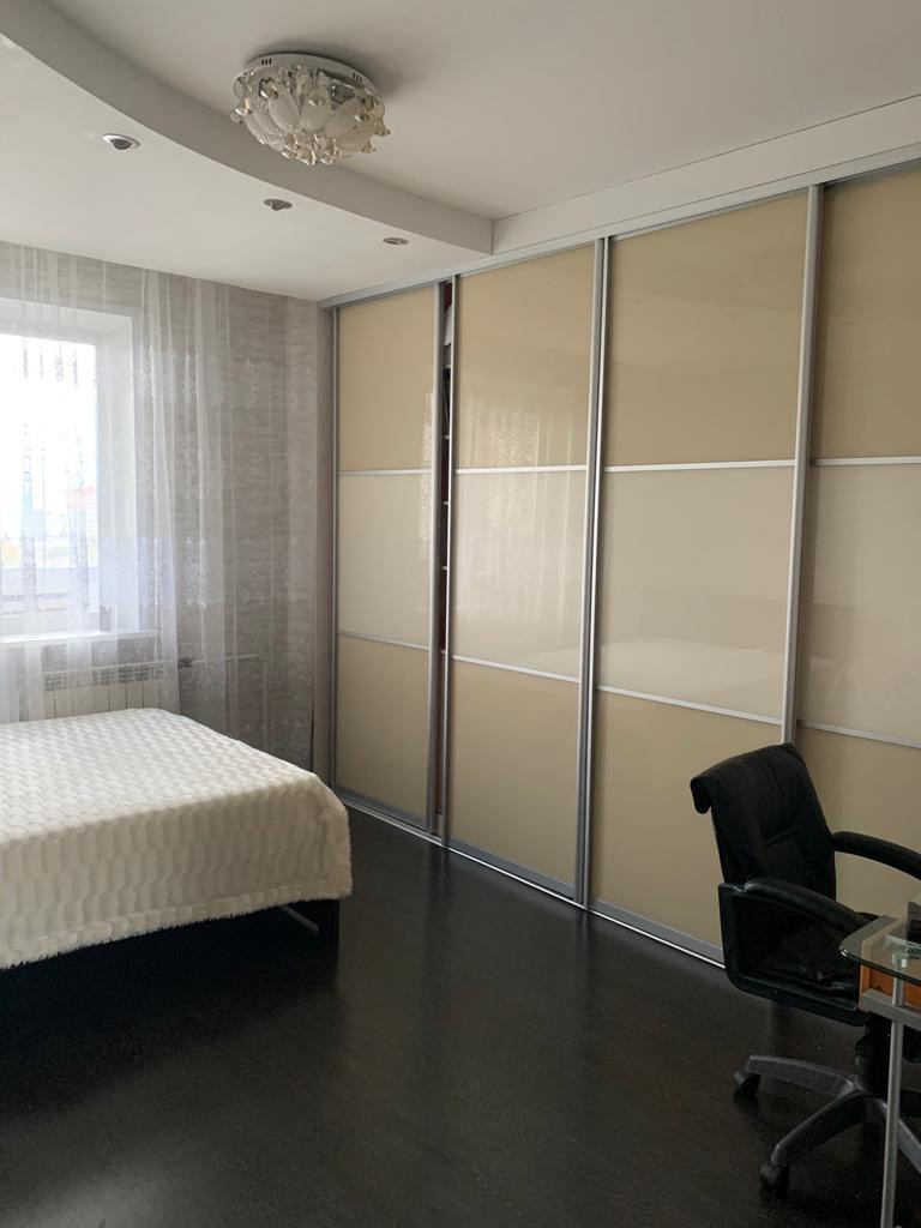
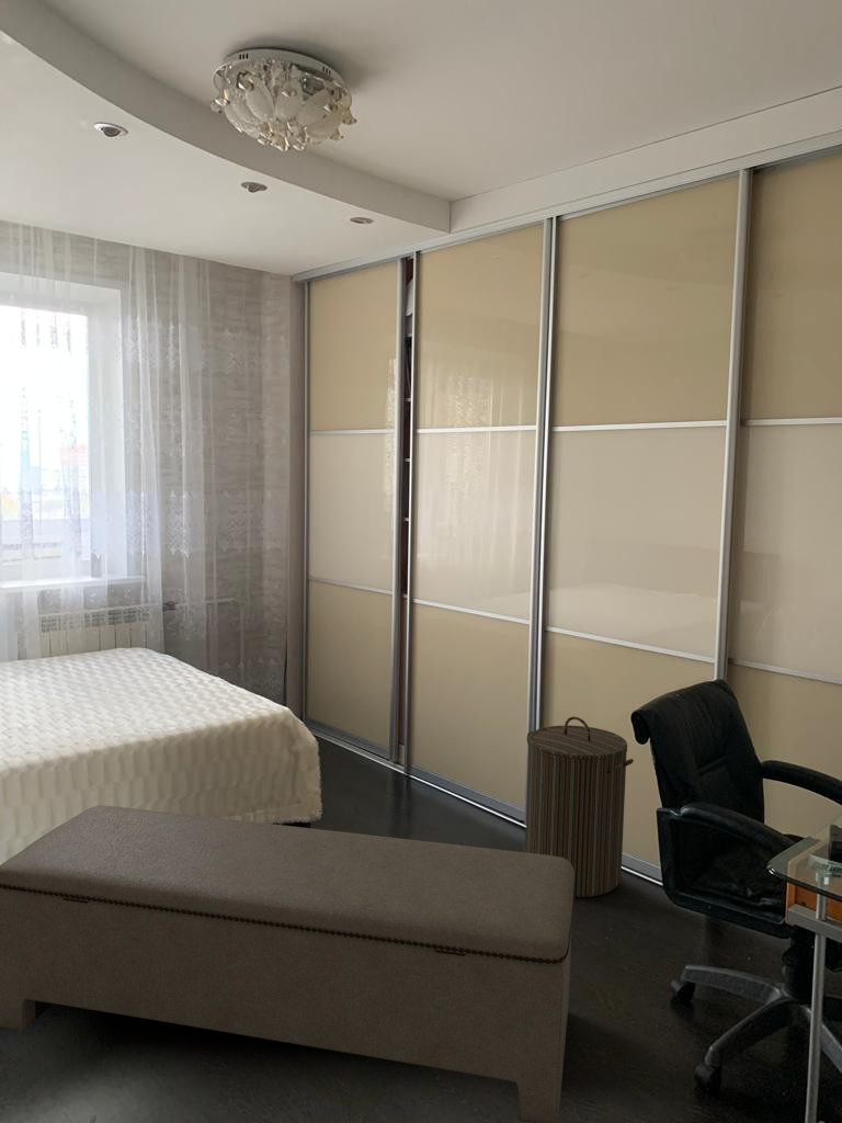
+ laundry hamper (574, 796)
+ bench (288, 938)
